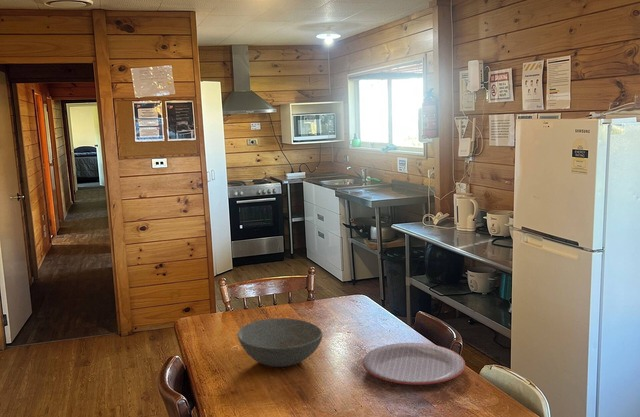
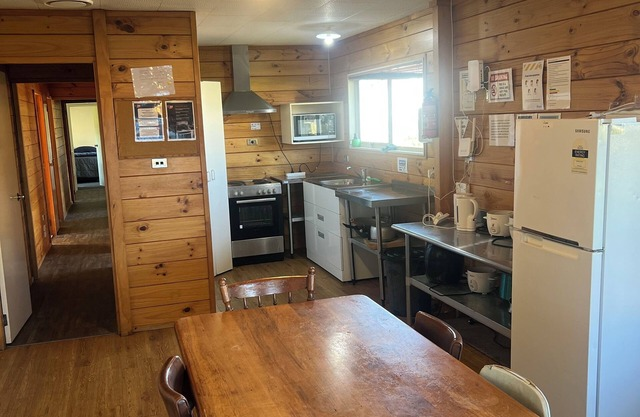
- bowl (280, 345)
- plate (413, 365)
